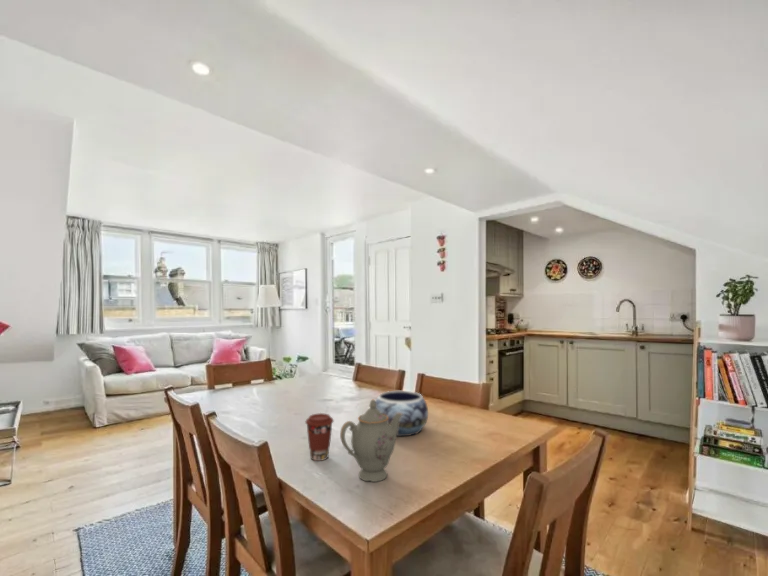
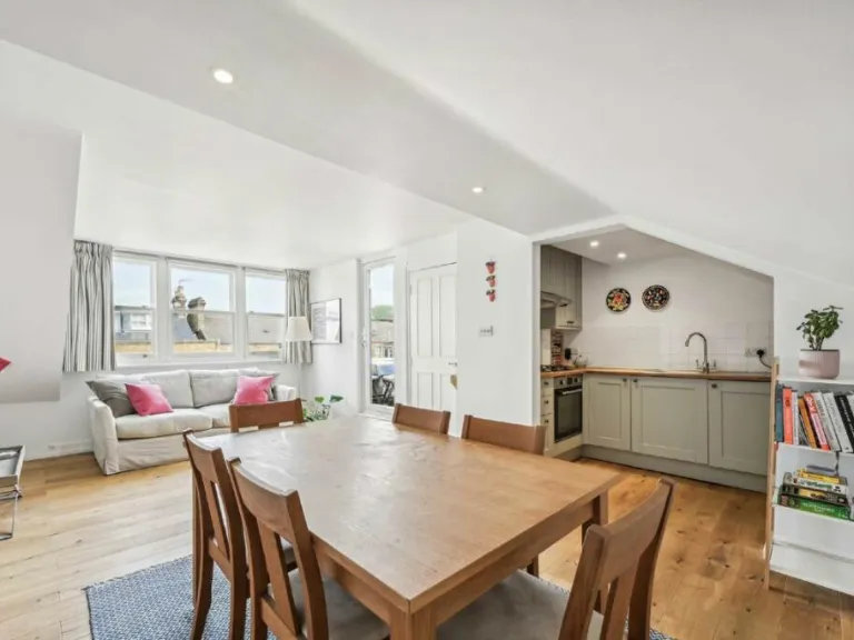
- coffee cup (319, 436)
- decorative bowl (400, 412)
- chinaware (373, 437)
